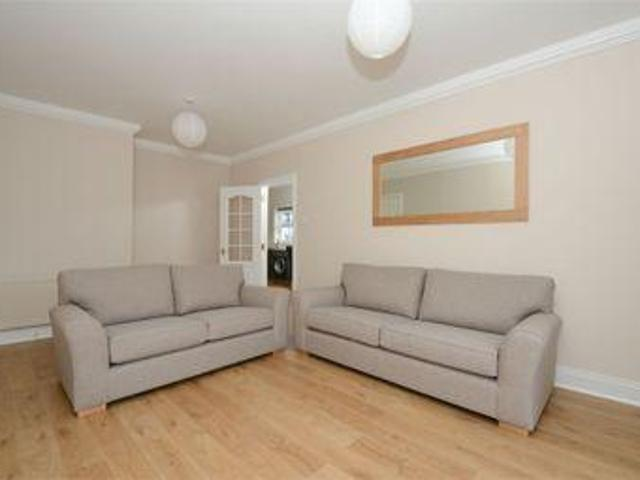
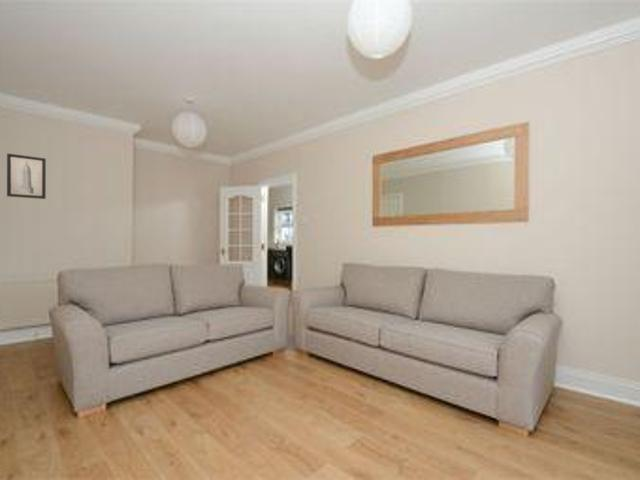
+ wall art (26, 176)
